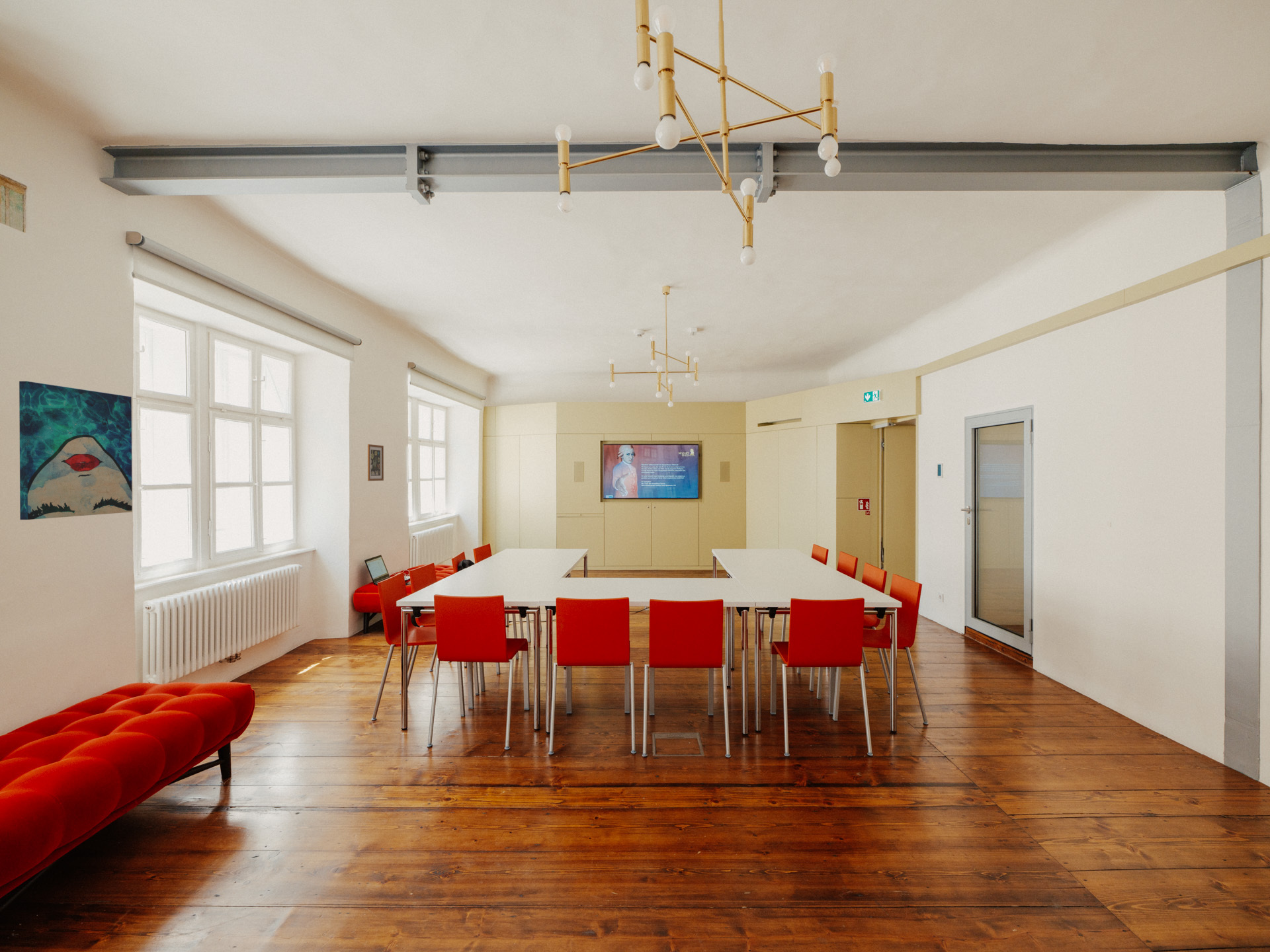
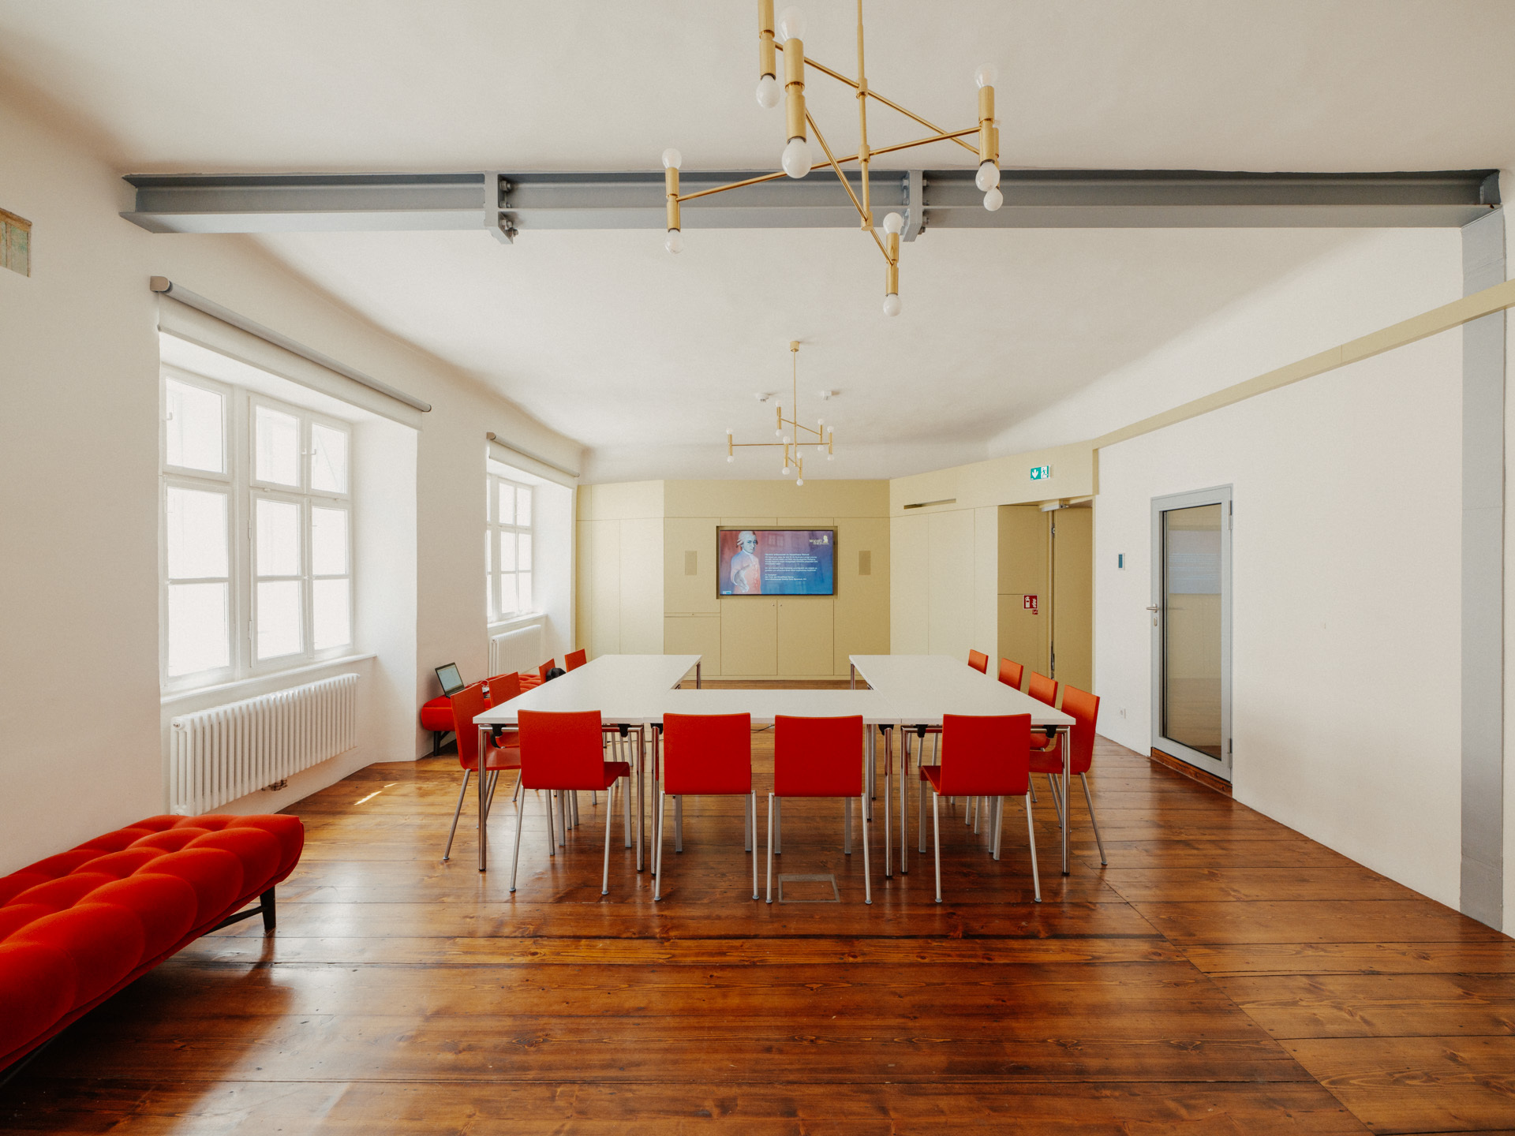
- wall art (376, 463)
- wall art (81, 452)
